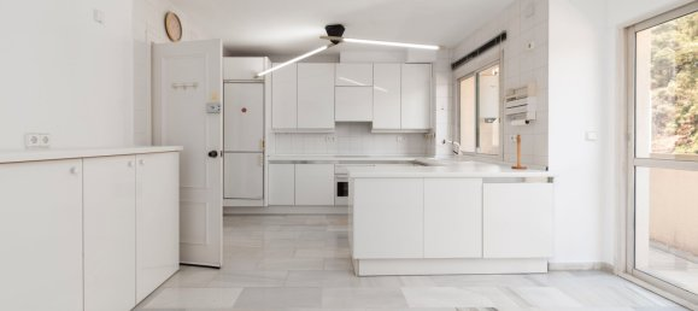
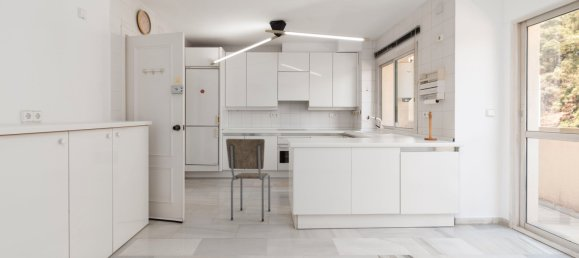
+ dining chair (250, 177)
